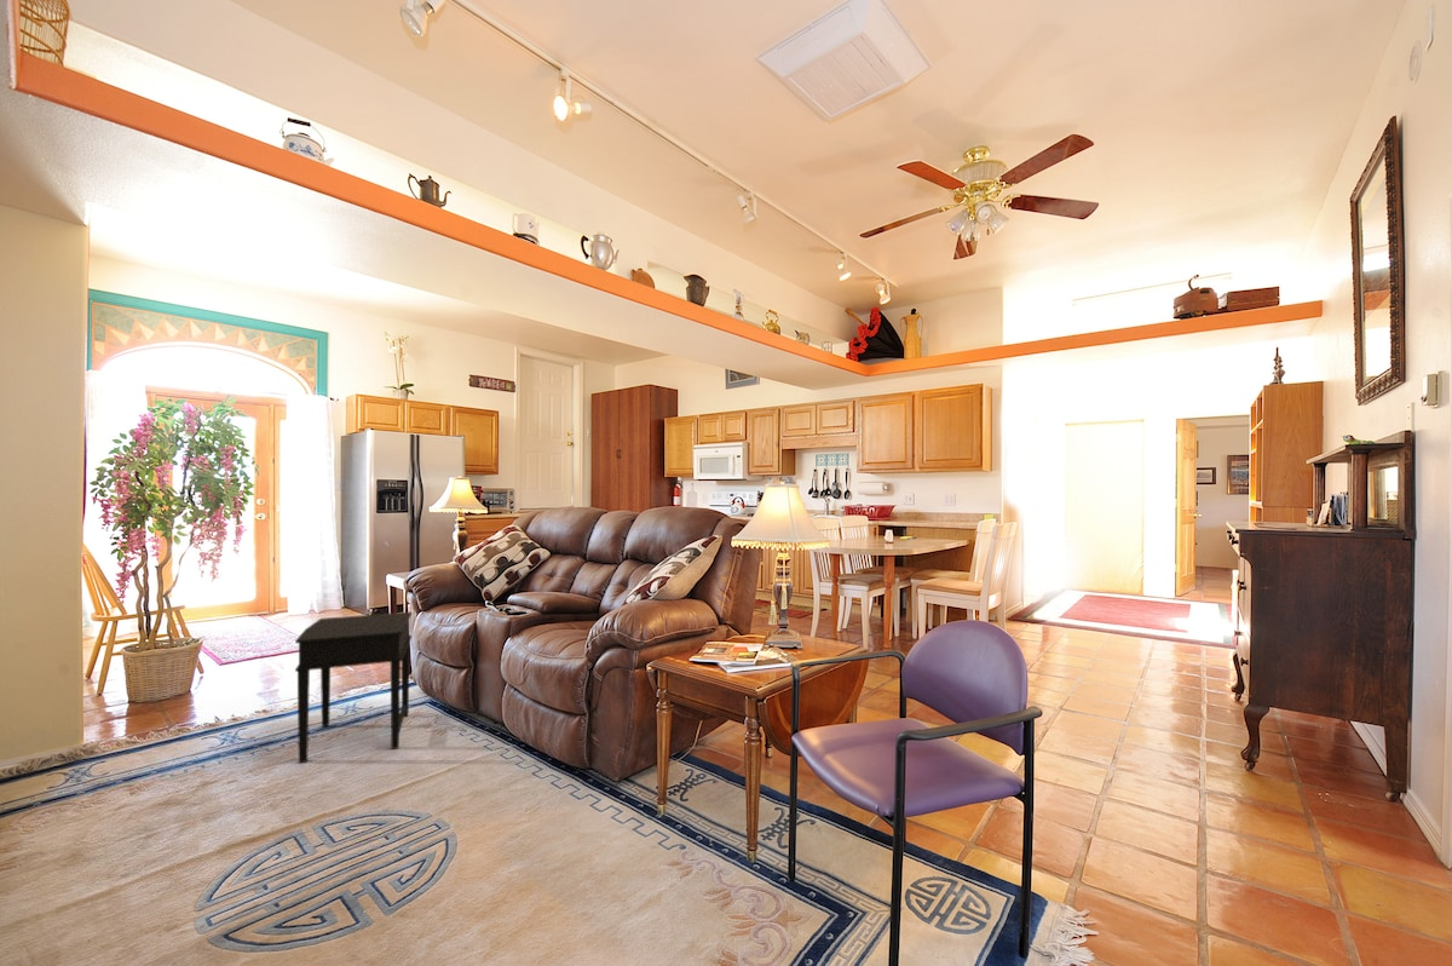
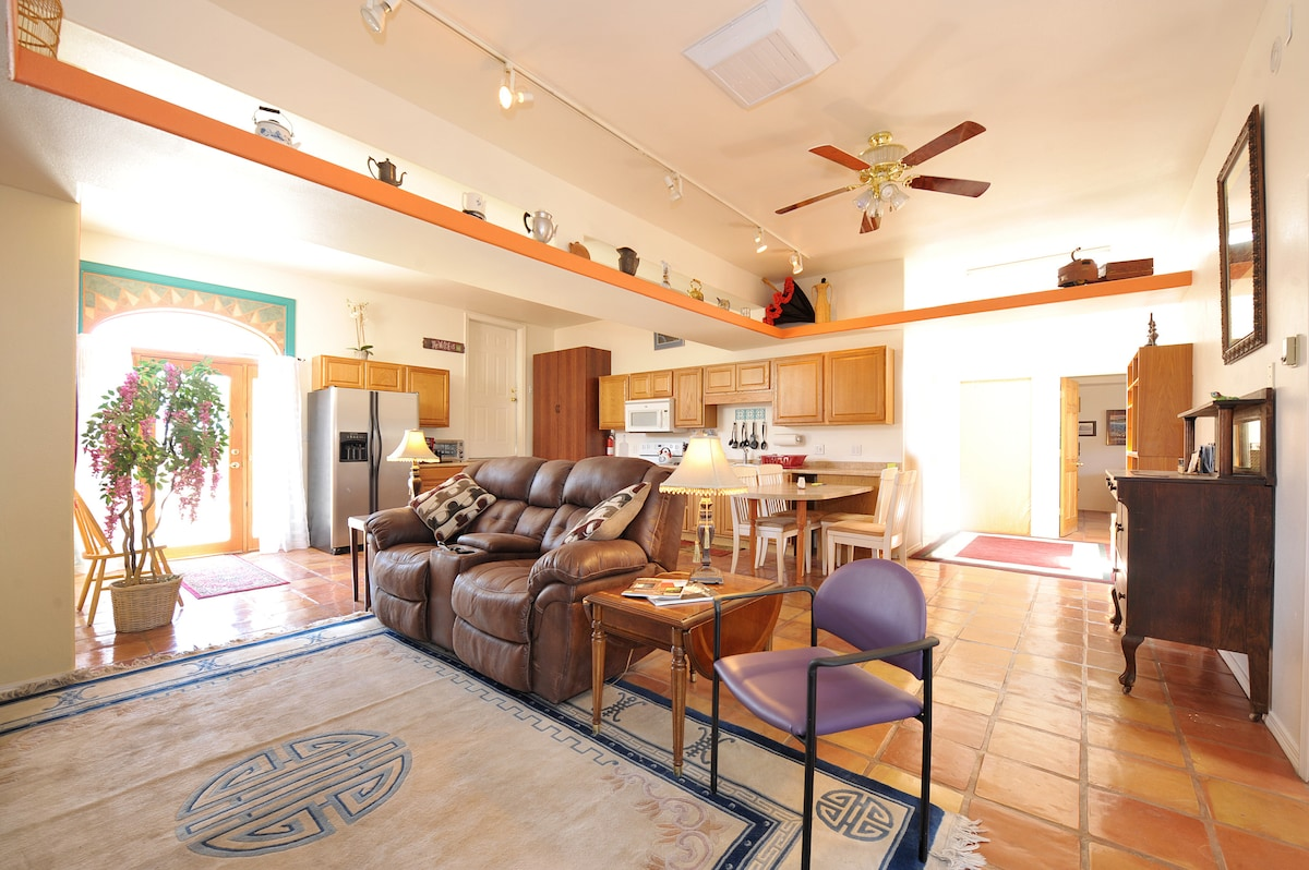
- side table (357, 665)
